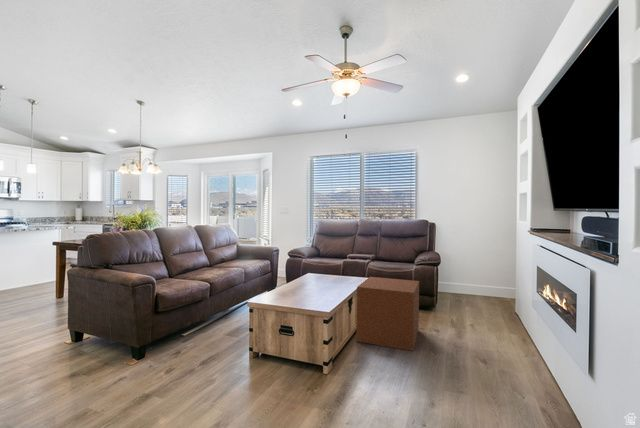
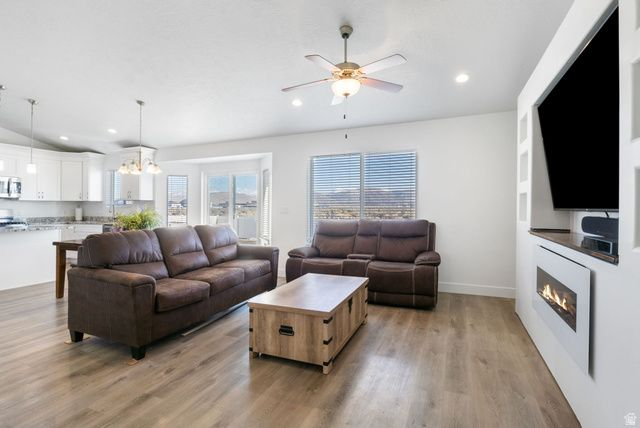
- cardboard box (389, 309)
